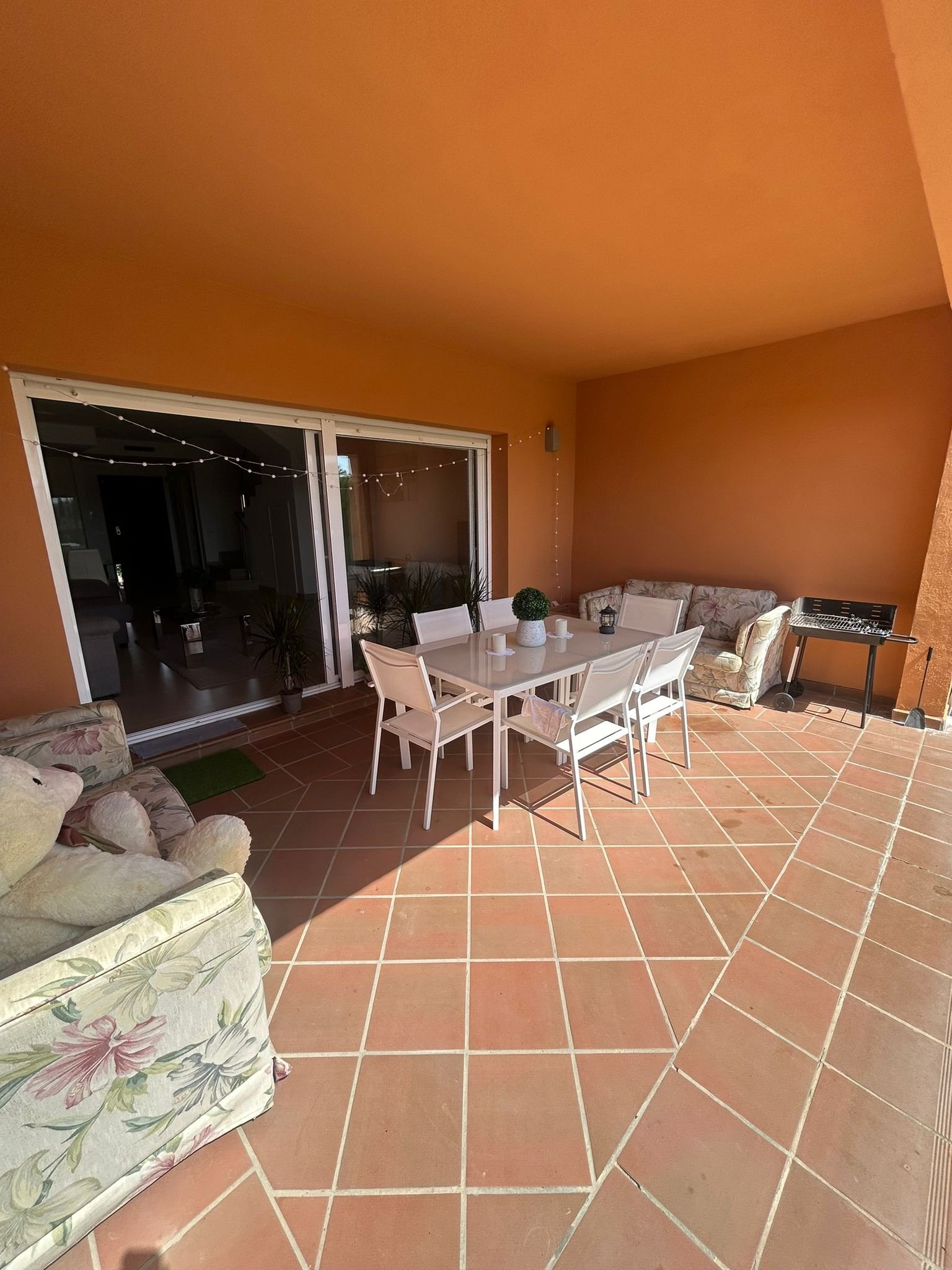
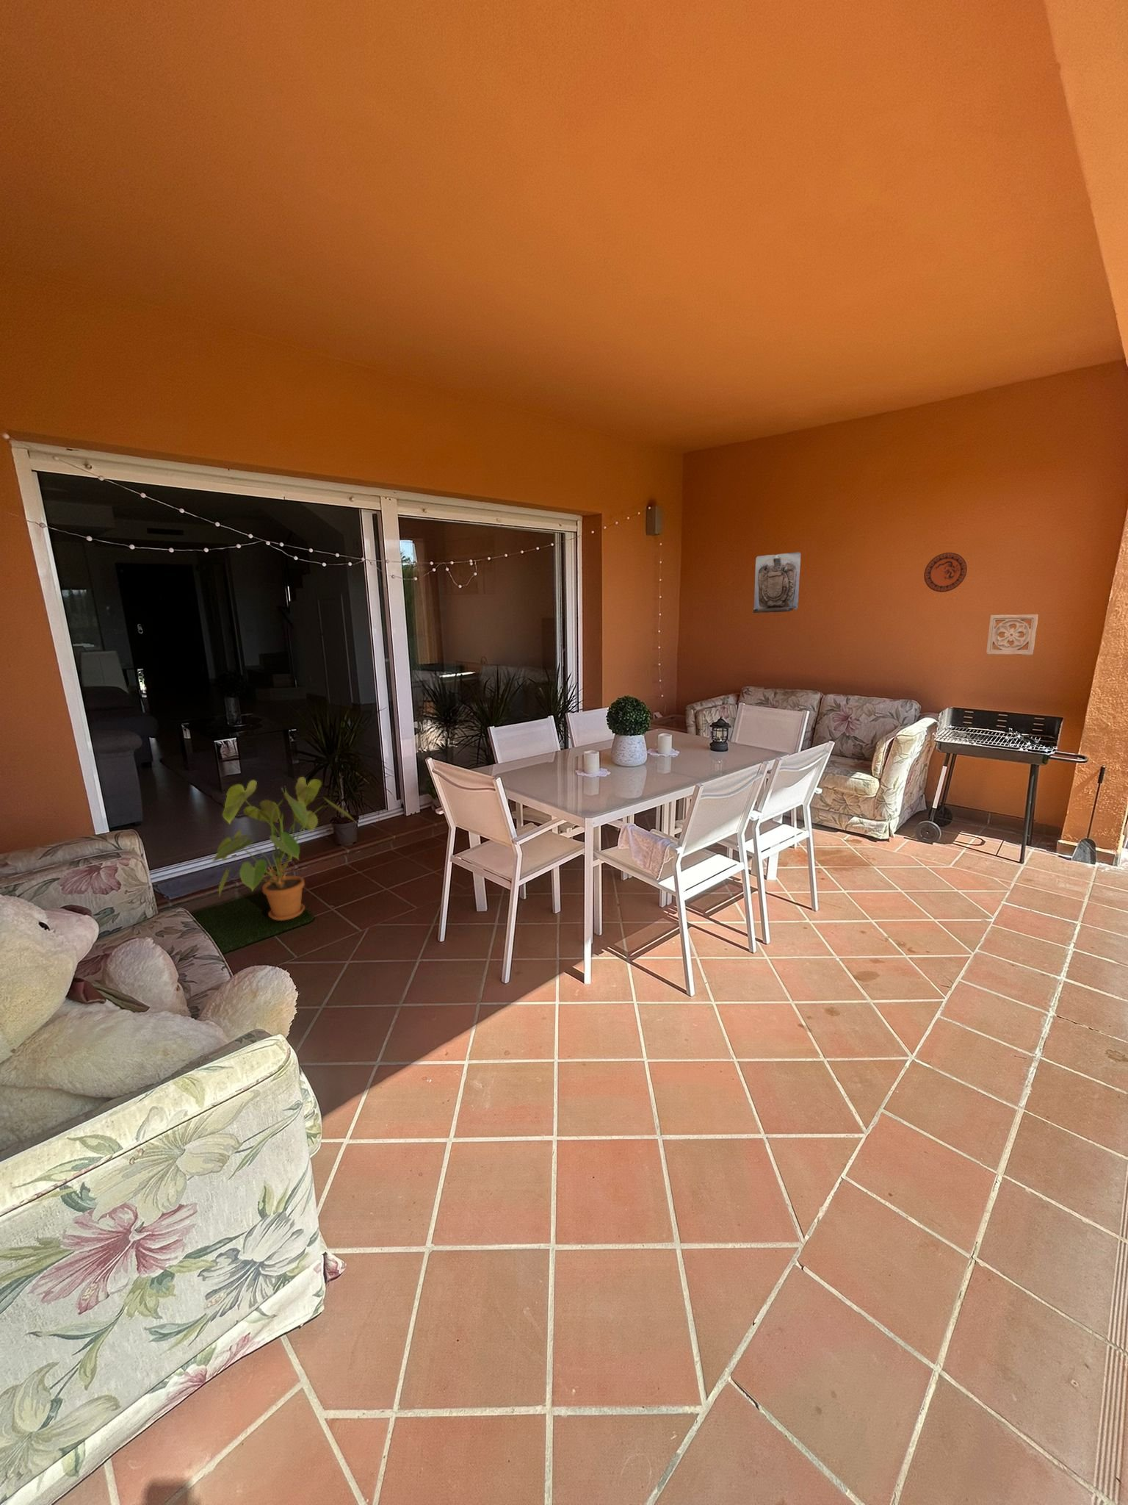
+ wall sculpture (775, 583)
+ house plant (283, 845)
+ wall ornament (1011, 634)
+ decorative plate (946, 572)
